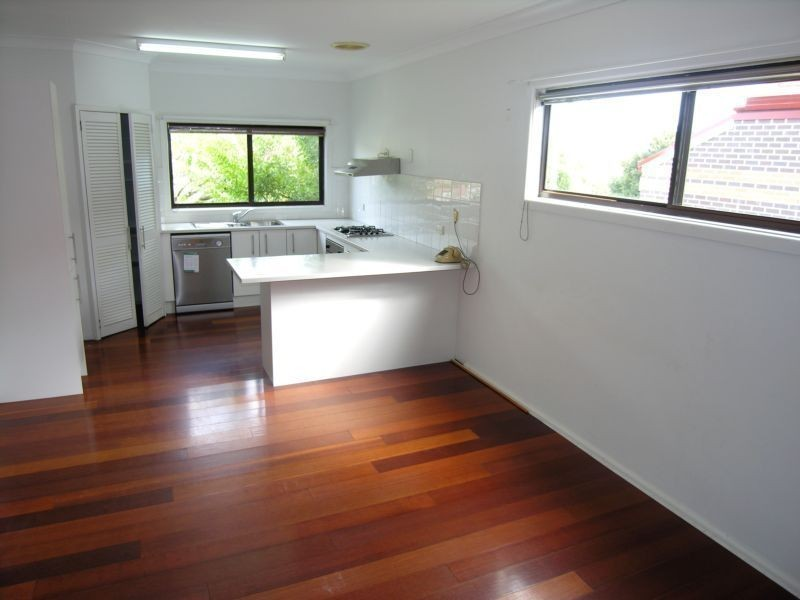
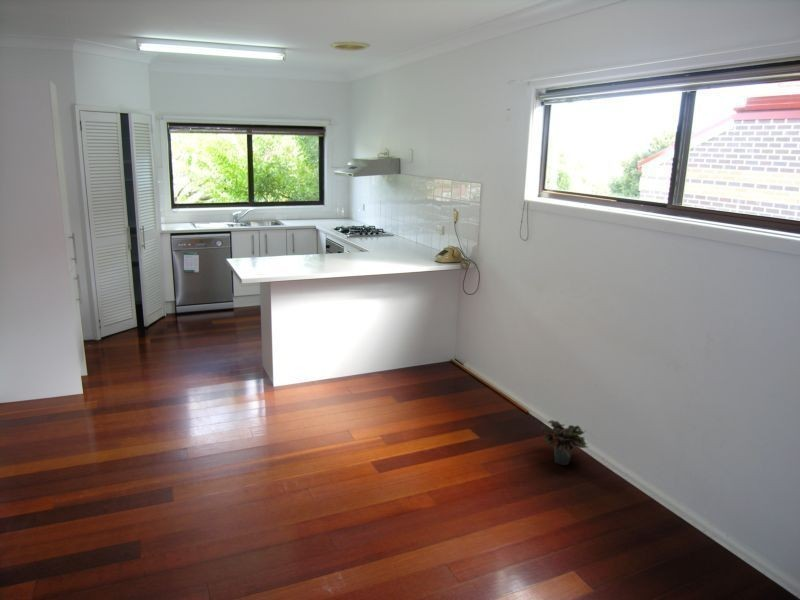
+ potted plant (564, 443)
